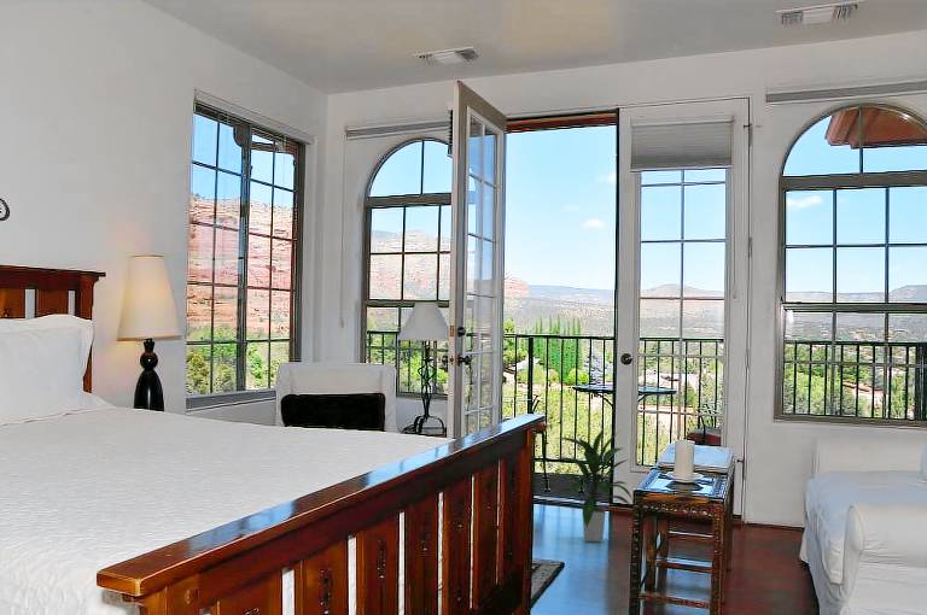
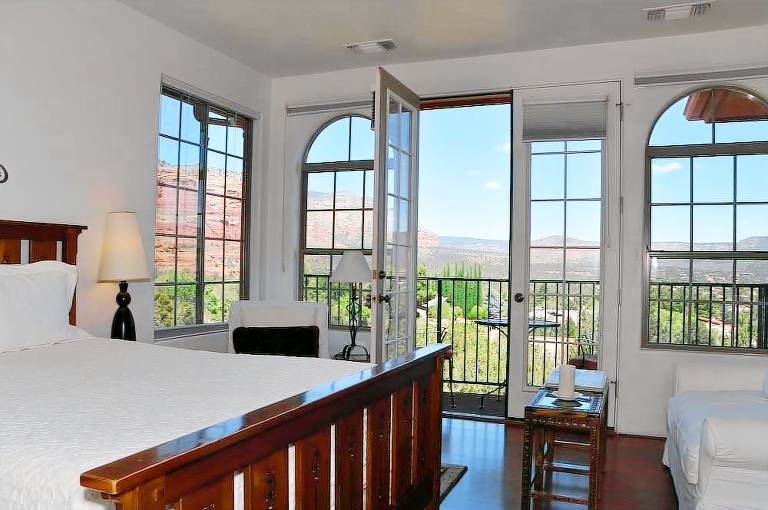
- indoor plant (593, 484)
